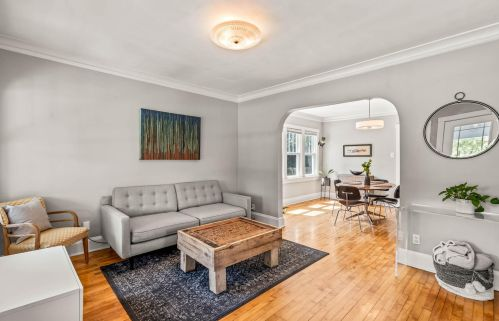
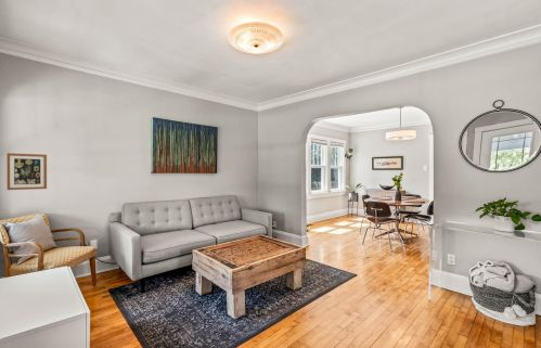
+ wall art (27, 171)
